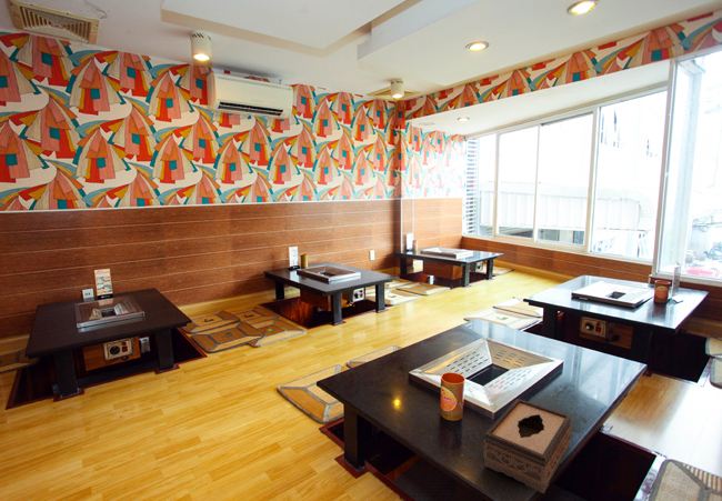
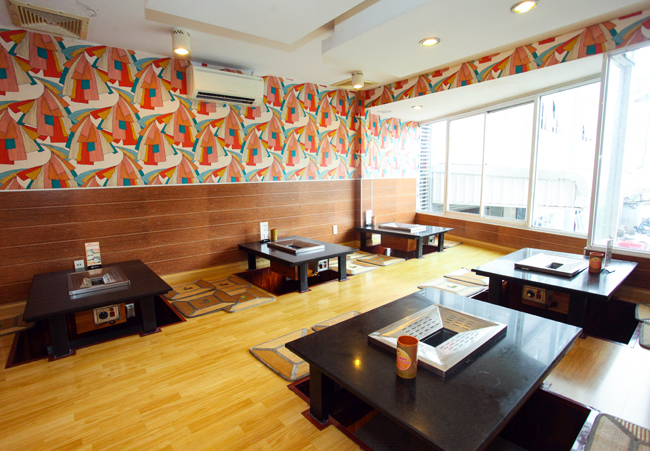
- tissue box (529, 440)
